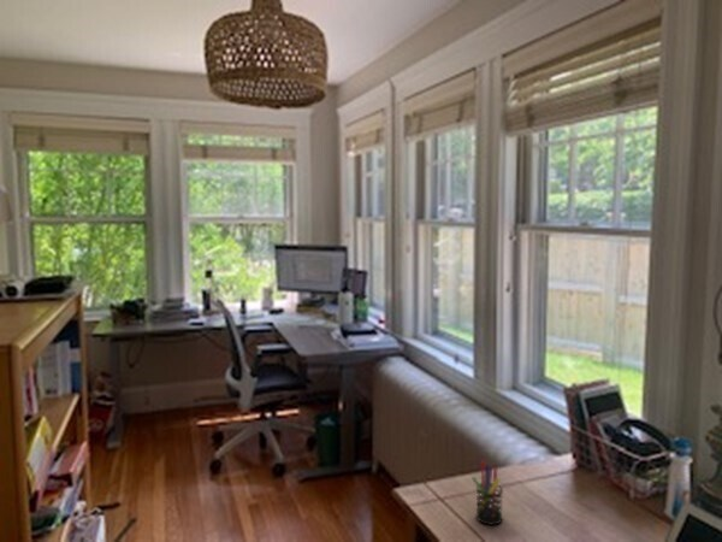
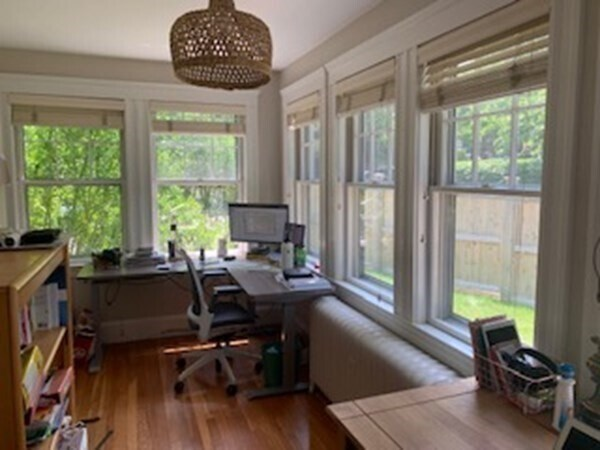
- pen holder (485, 491)
